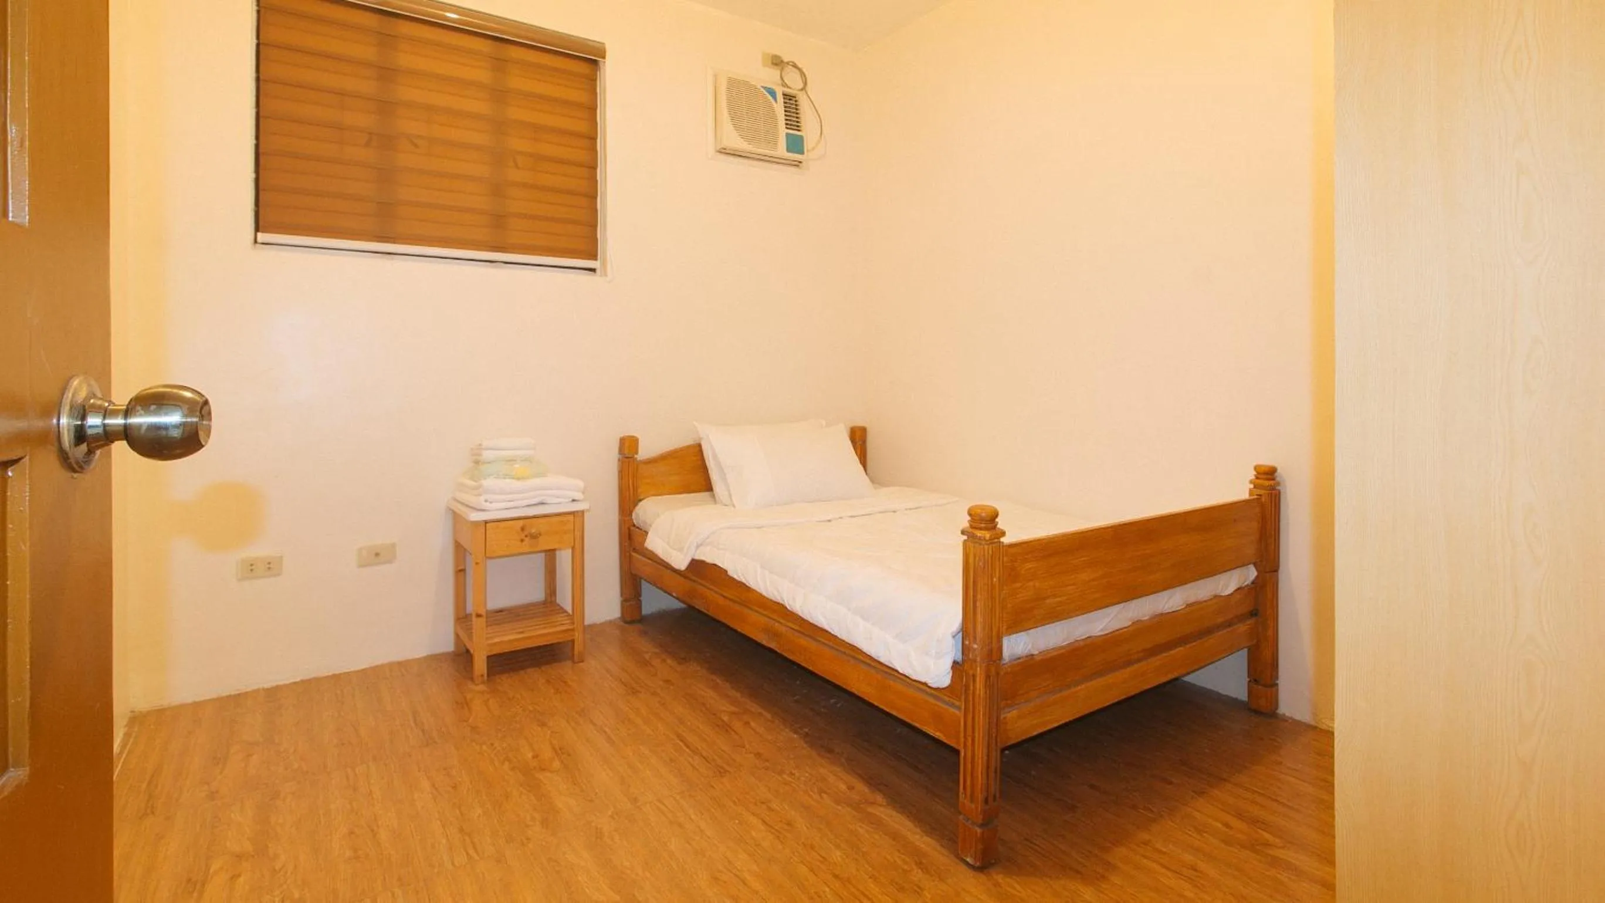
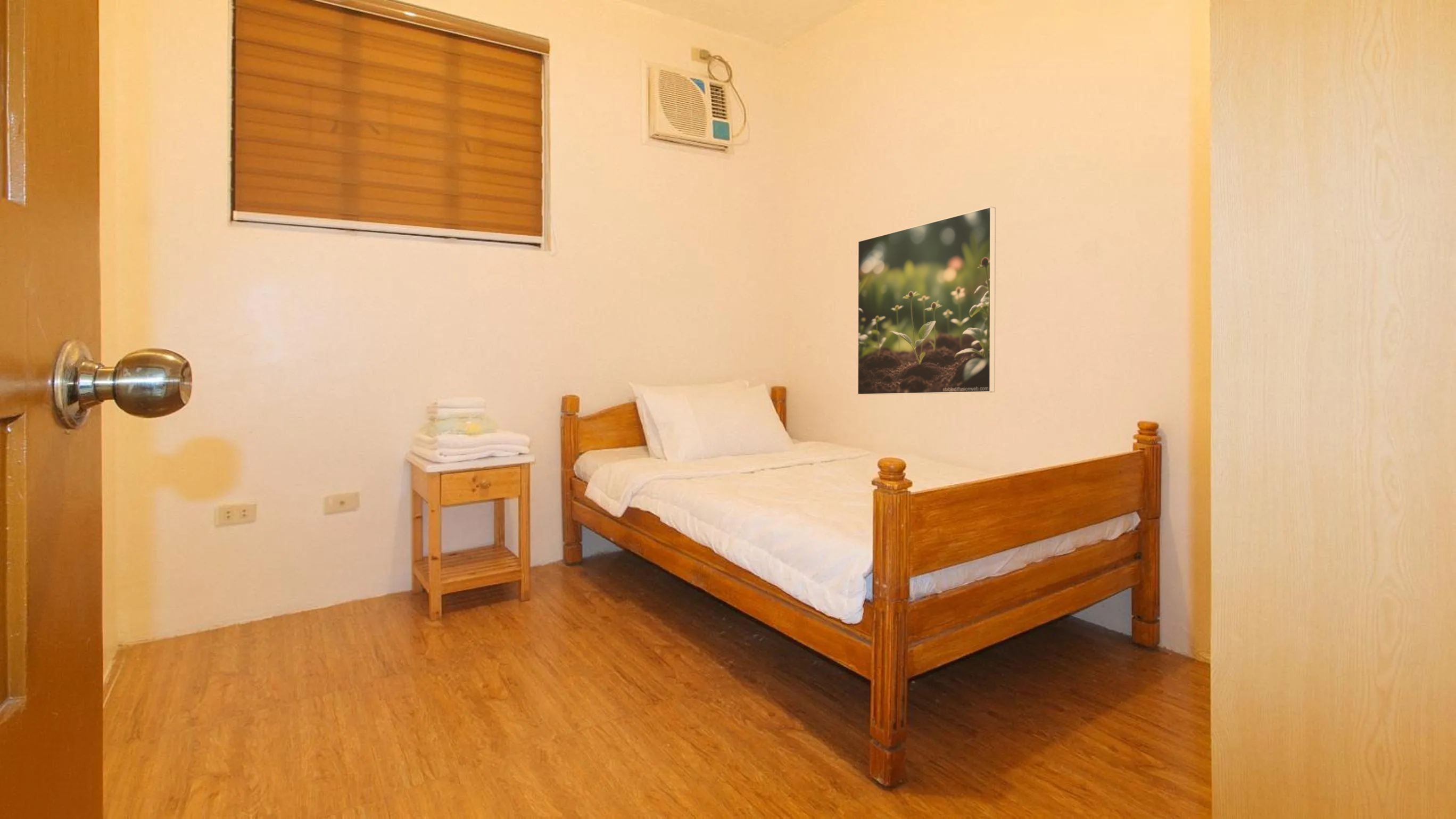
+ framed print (920, 310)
